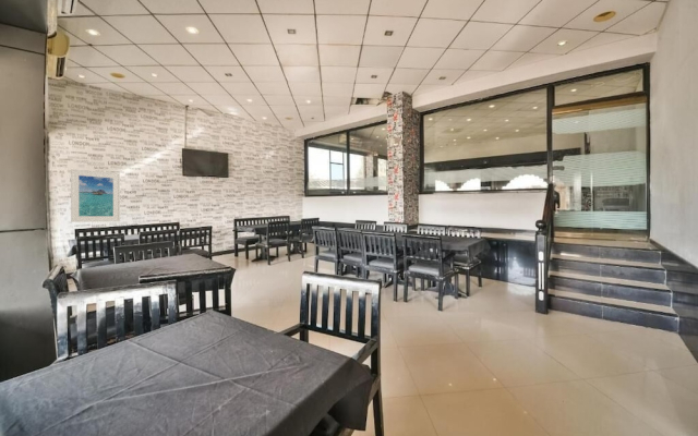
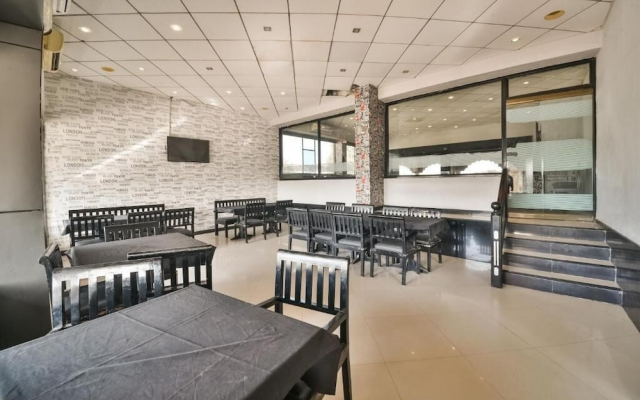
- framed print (96, 196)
